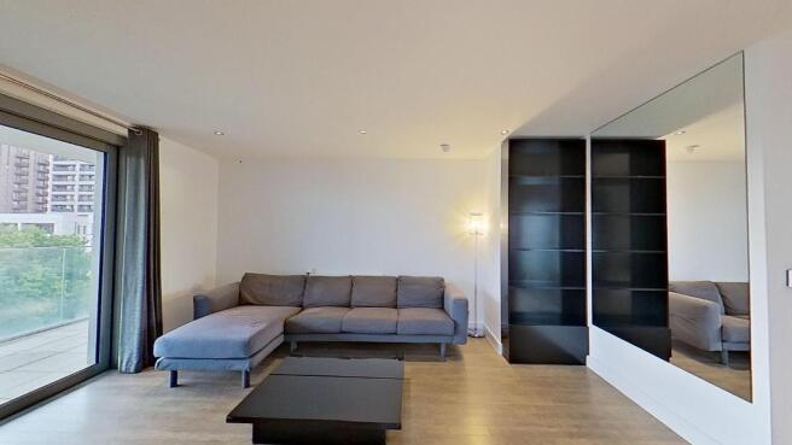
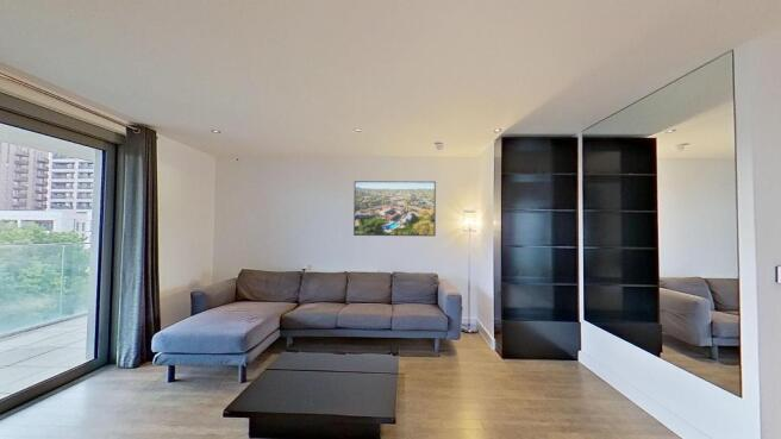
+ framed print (394, 208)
